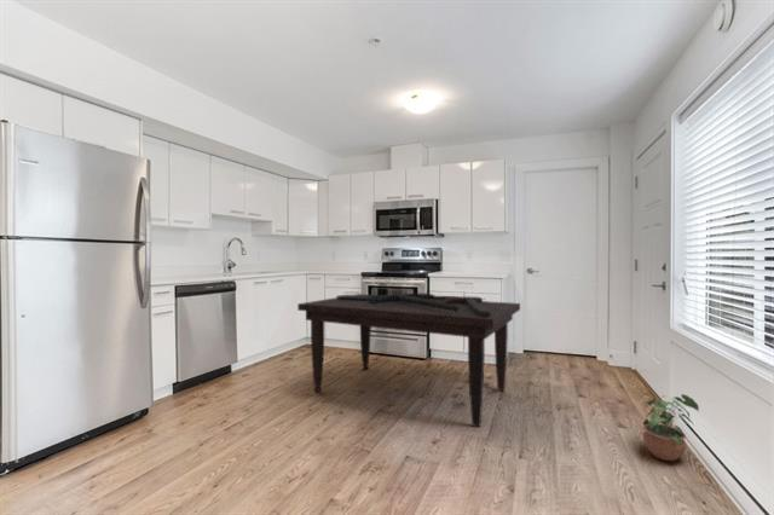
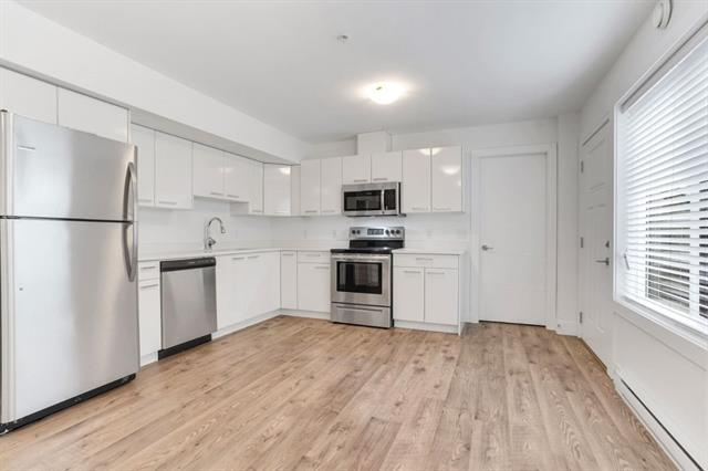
- dining table (409, 330)
- potted plant (670, 424)
